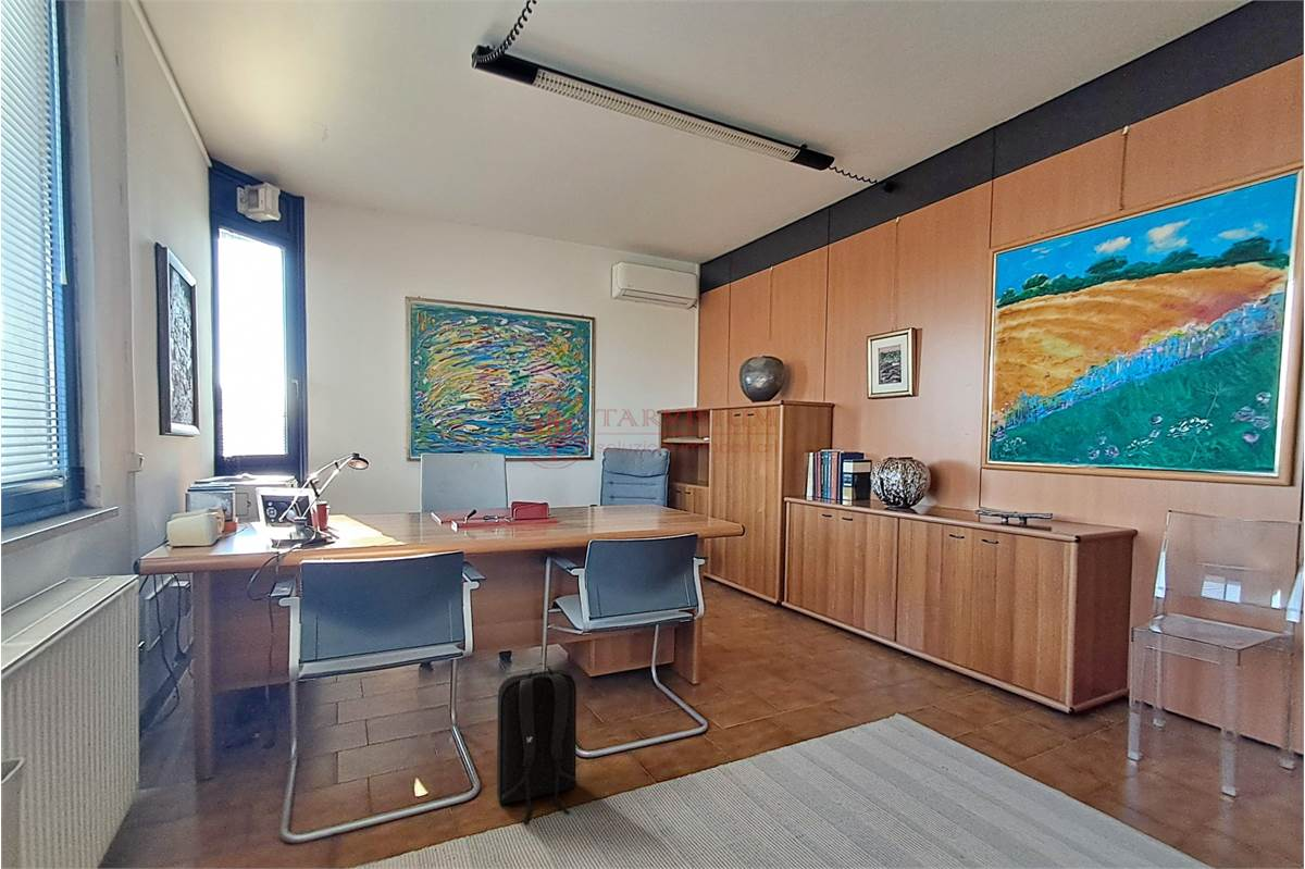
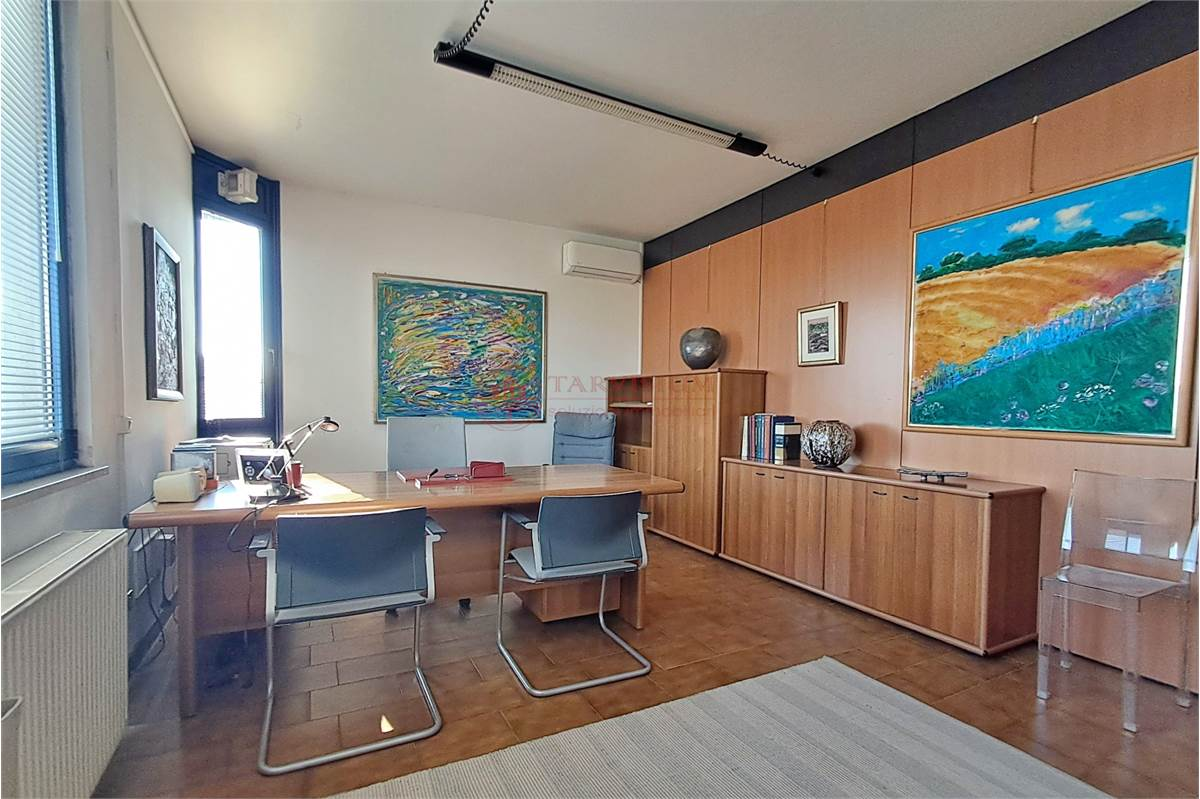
- backpack (539, 733)
